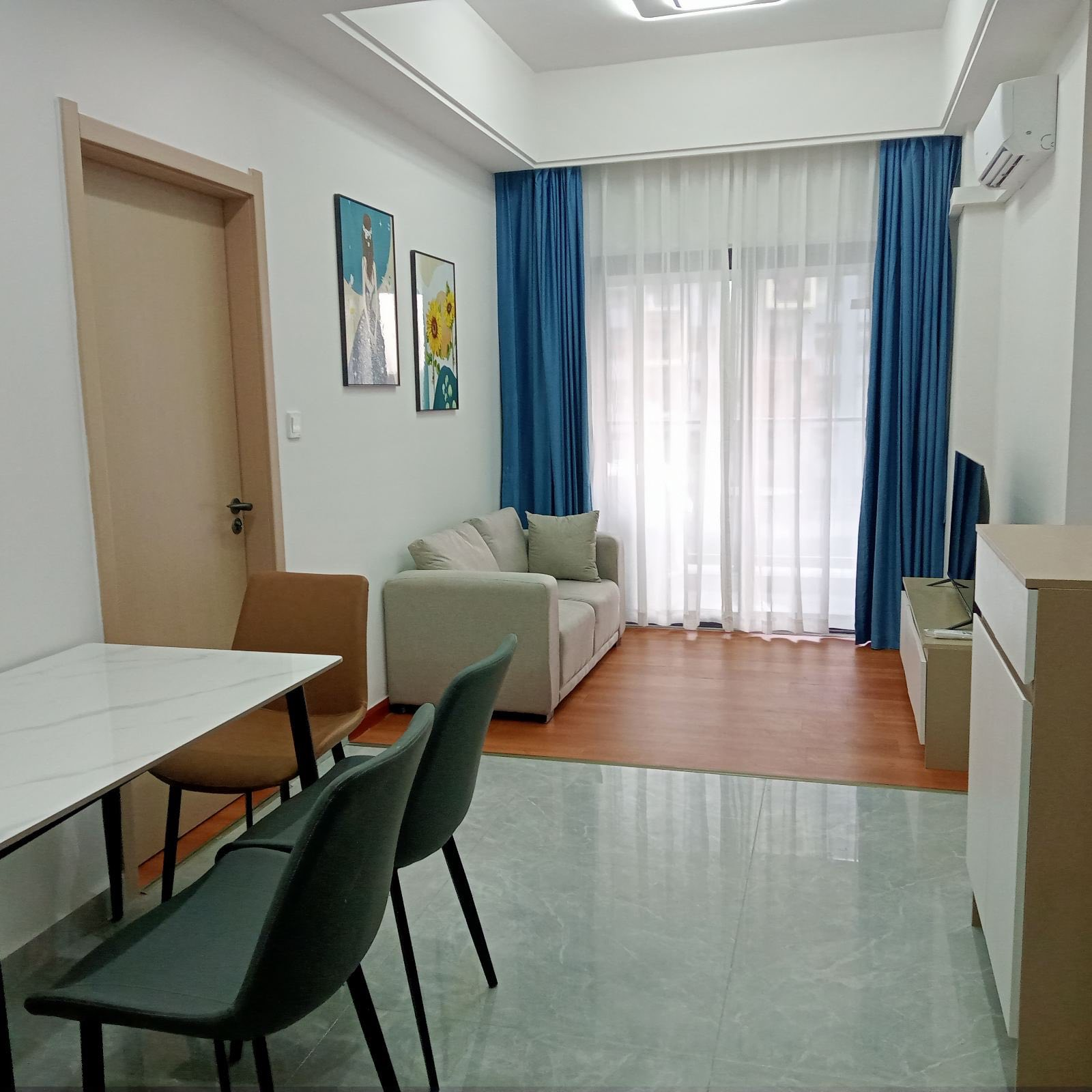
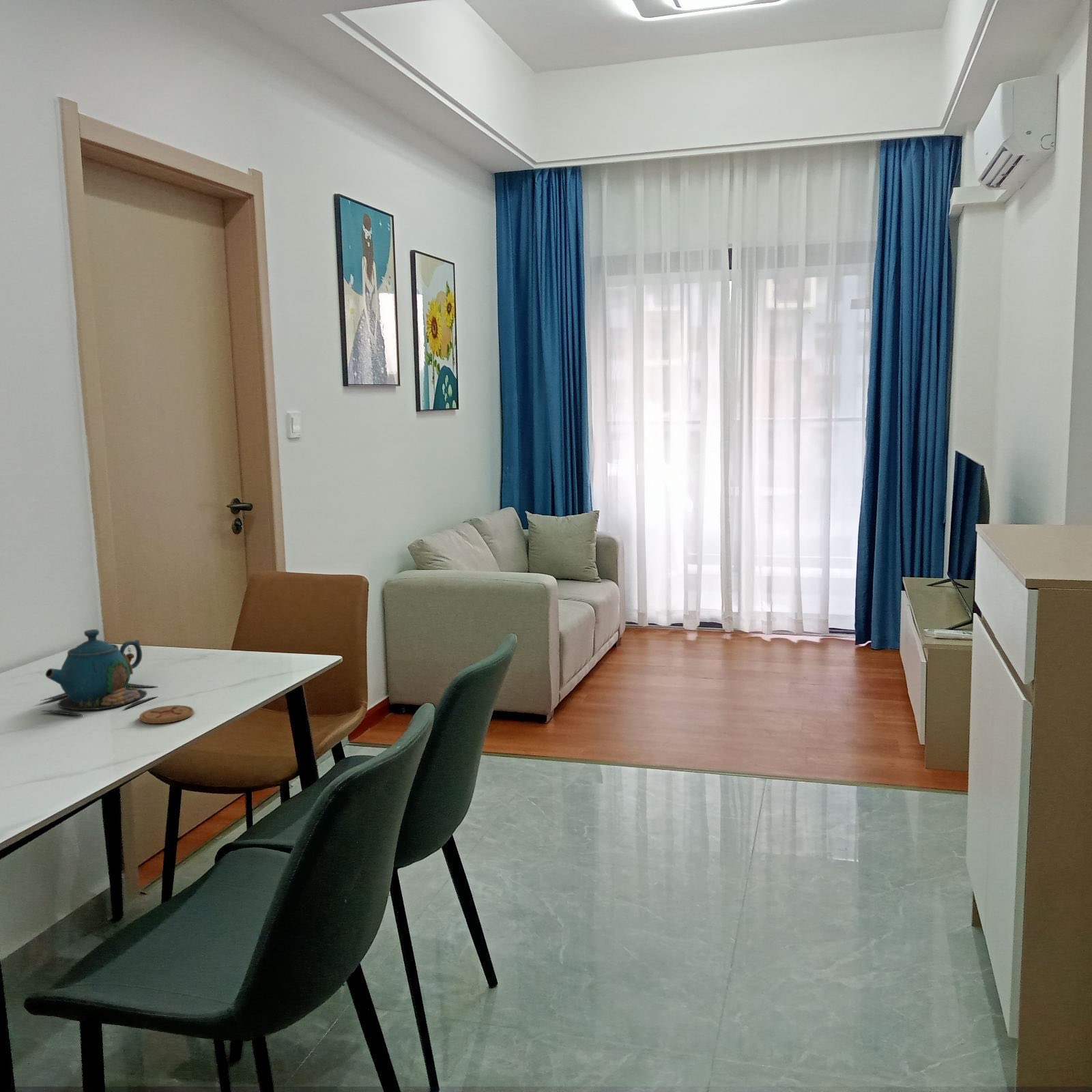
+ coaster (167, 714)
+ teapot (100, 664)
